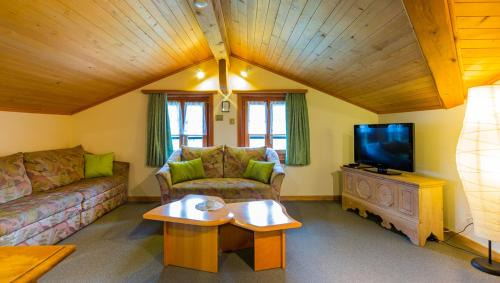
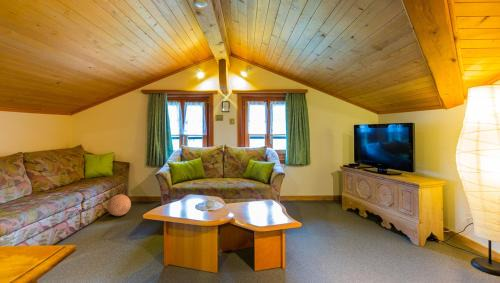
+ decorative ball (119, 205)
